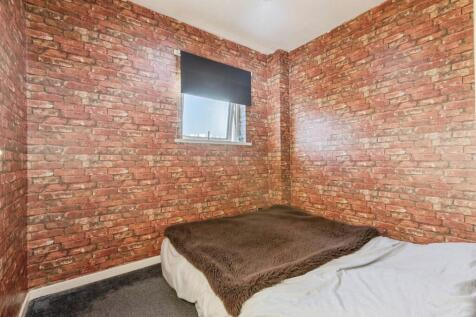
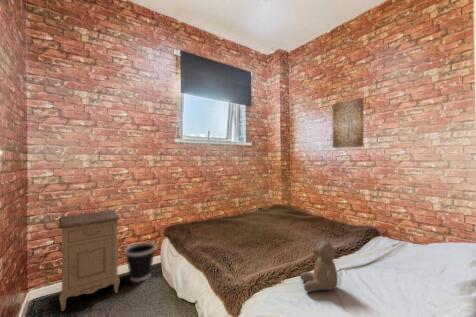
+ wastebasket (140, 262)
+ nightstand (90, 255)
+ teddy bear (318, 261)
+ wall art (347, 124)
